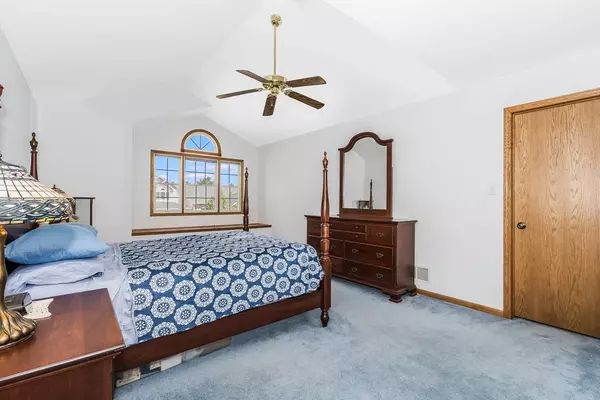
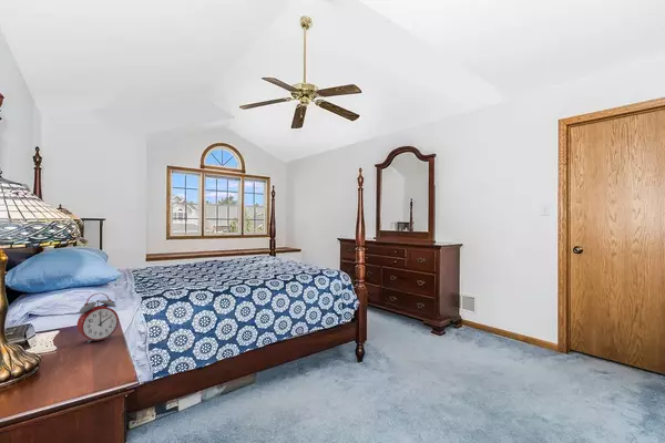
+ alarm clock (98, 316)
